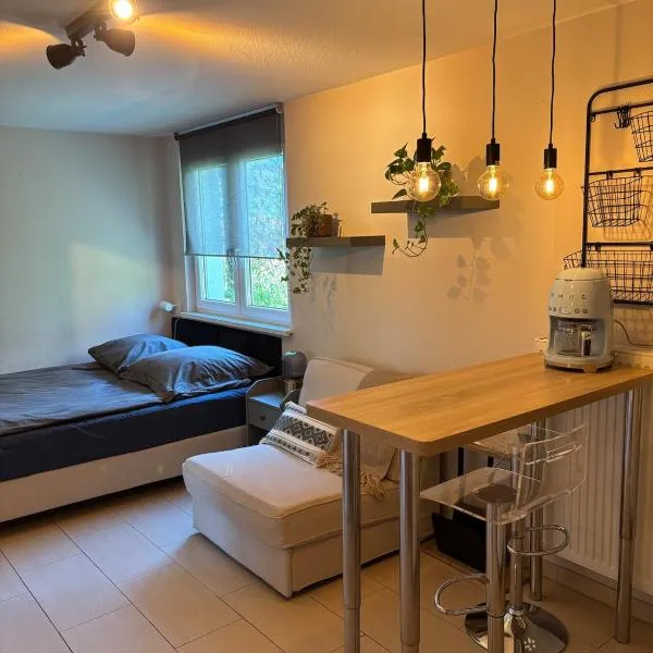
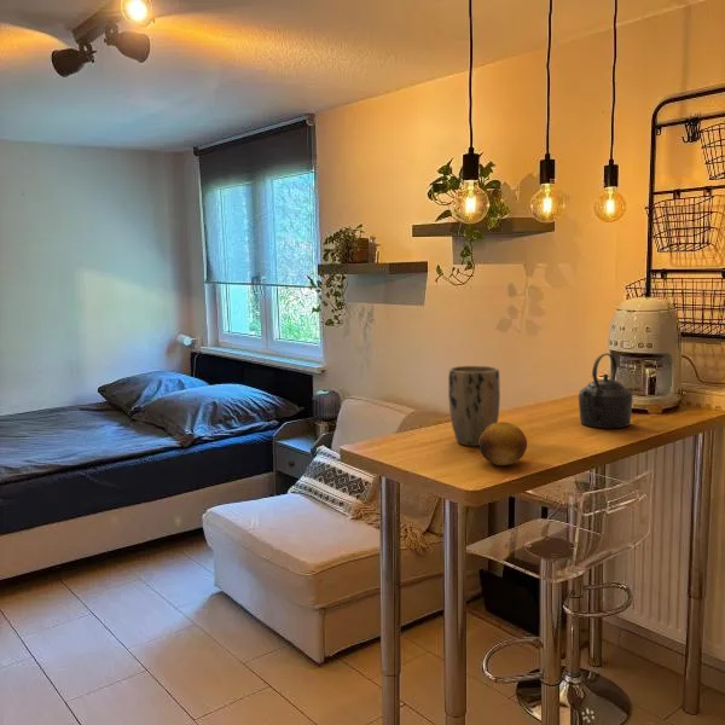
+ fruit (501, 442)
+ plant pot (474, 405)
+ kettle (599, 390)
